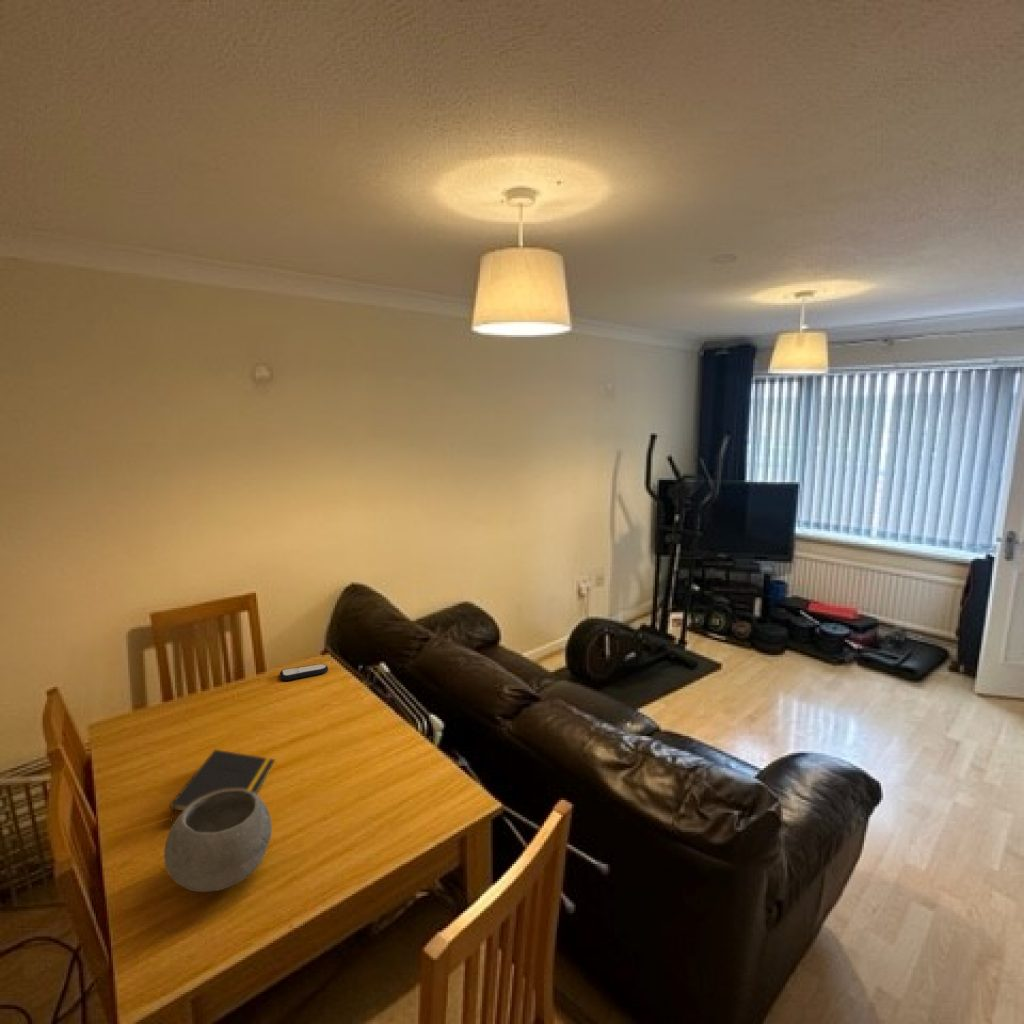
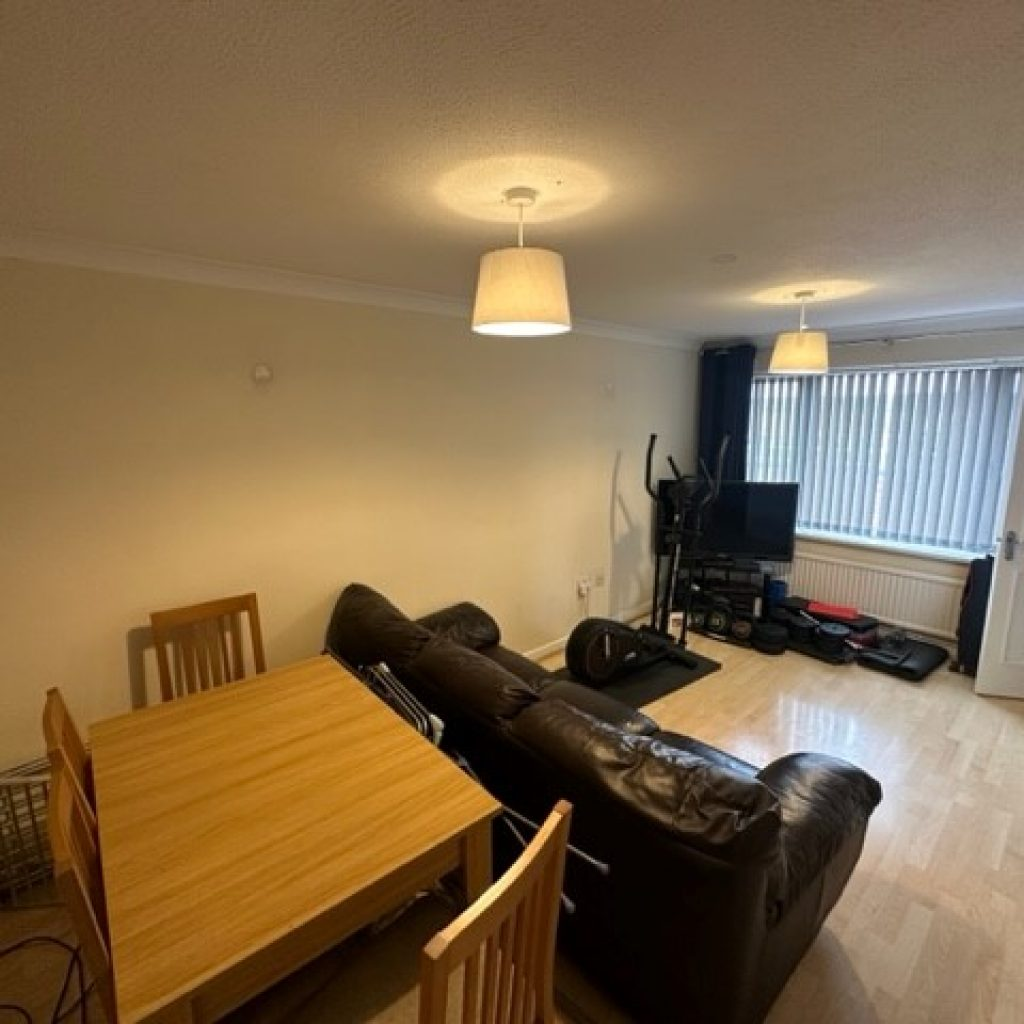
- remote control (304, 671)
- notepad (227, 782)
- bowl (220, 841)
